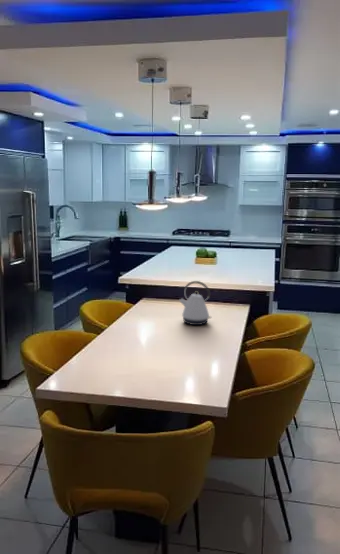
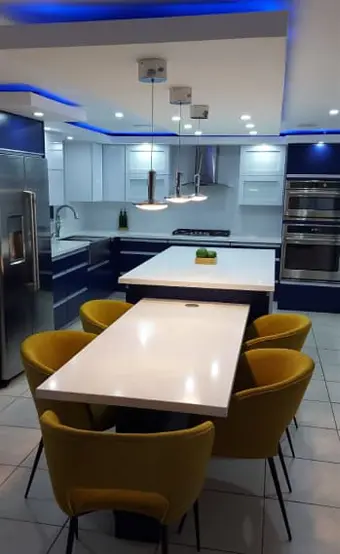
- kettle (195, 301)
